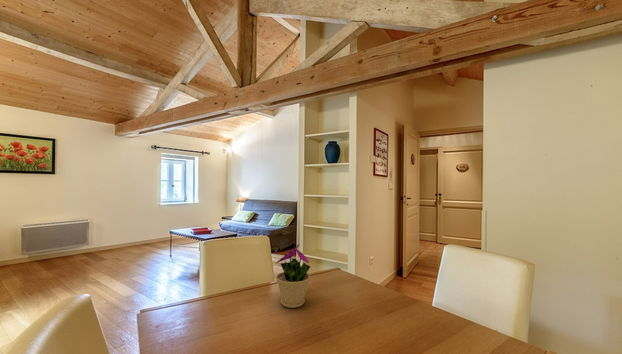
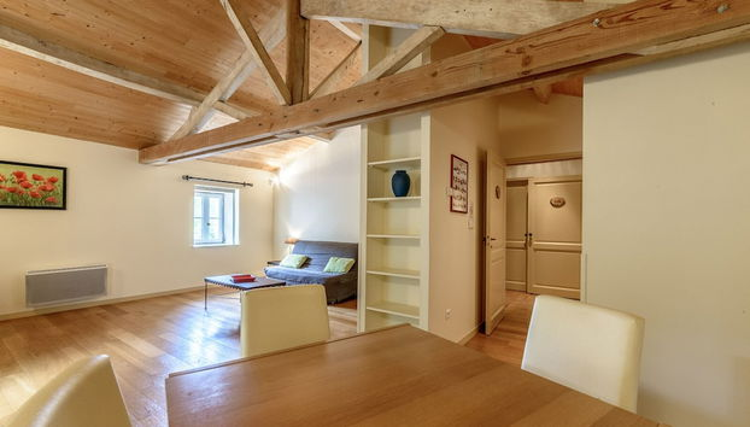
- flower pot (292, 273)
